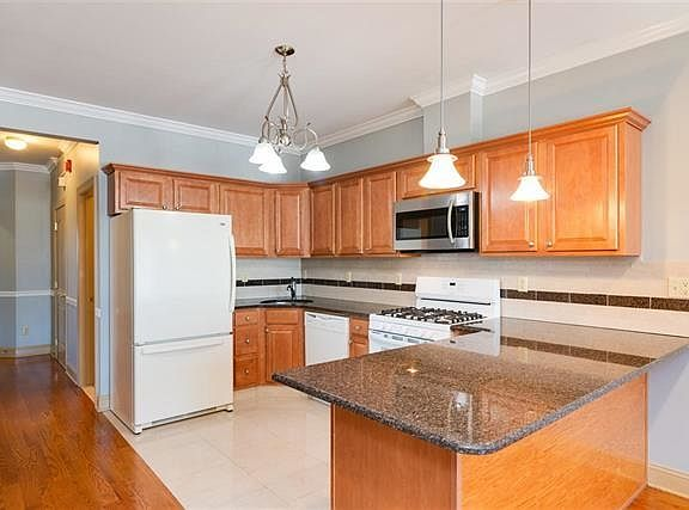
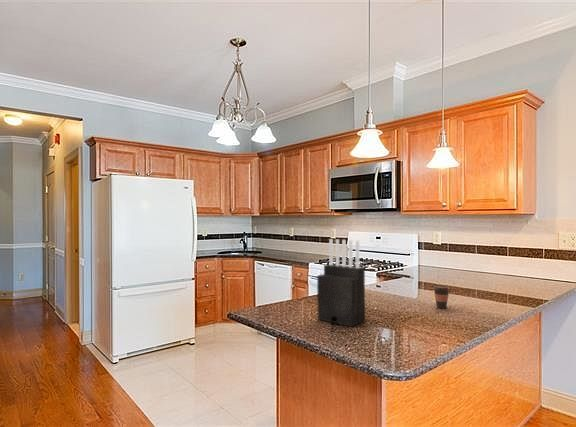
+ knife block (339, 280)
+ coffee cup (441, 297)
